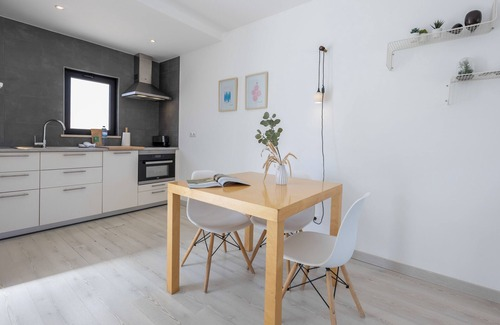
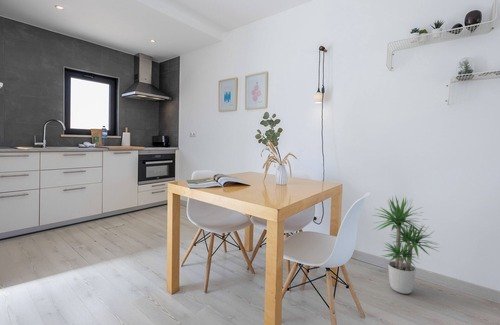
+ potted plant (403, 241)
